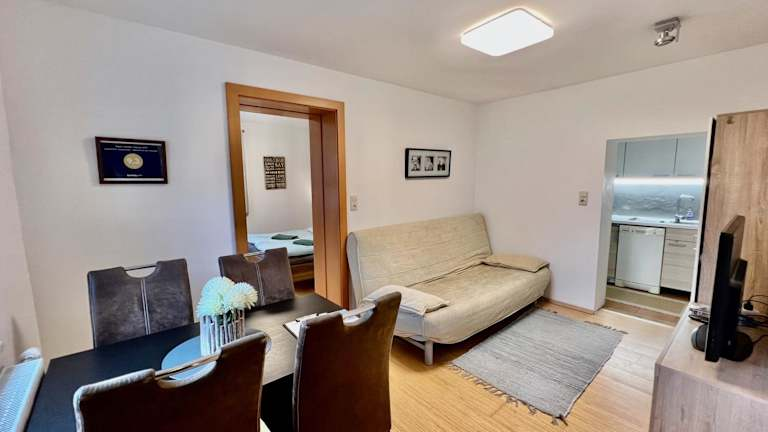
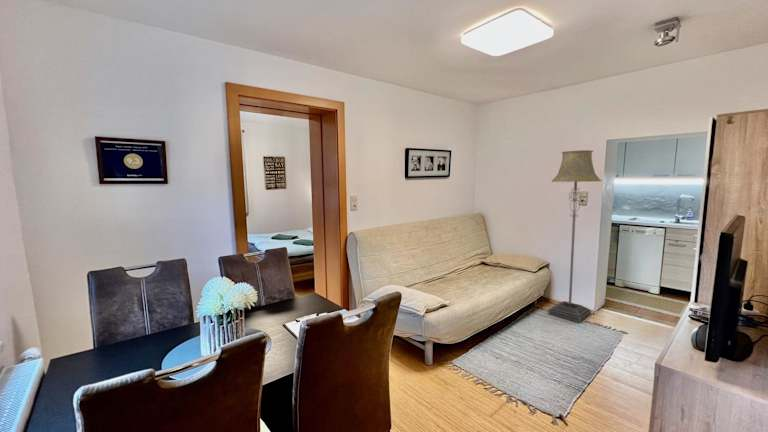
+ floor lamp (573, 234)
